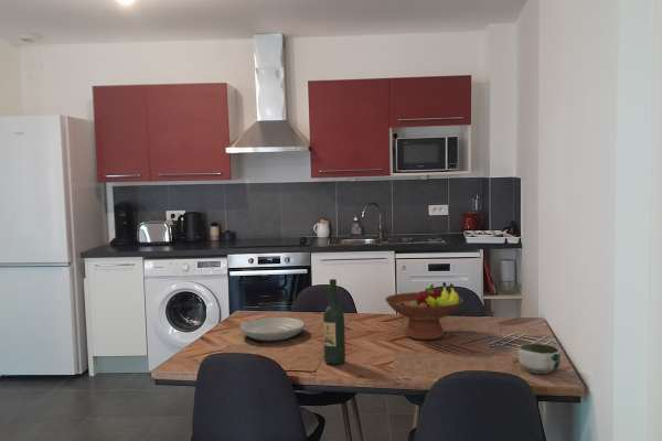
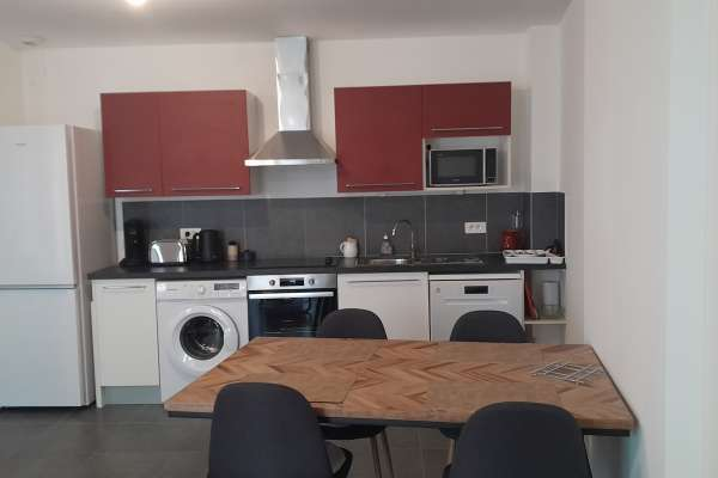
- bowl (538, 358)
- fruit bowl (424, 310)
- plate (273, 330)
- wine bottle (333, 321)
